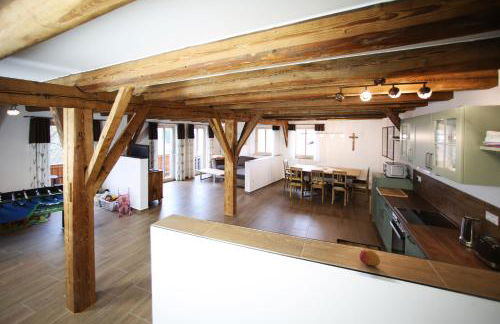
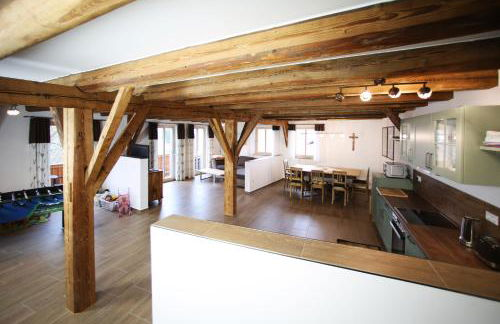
- fruit (369, 257)
